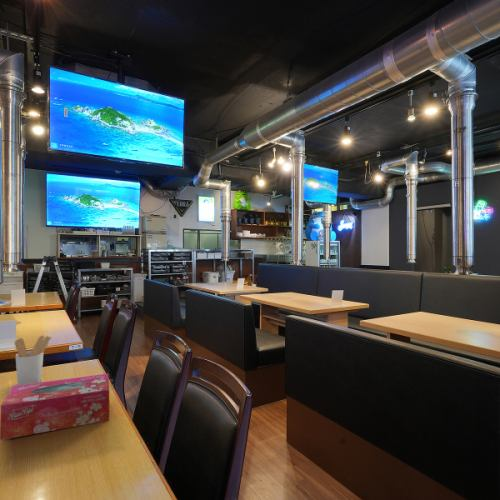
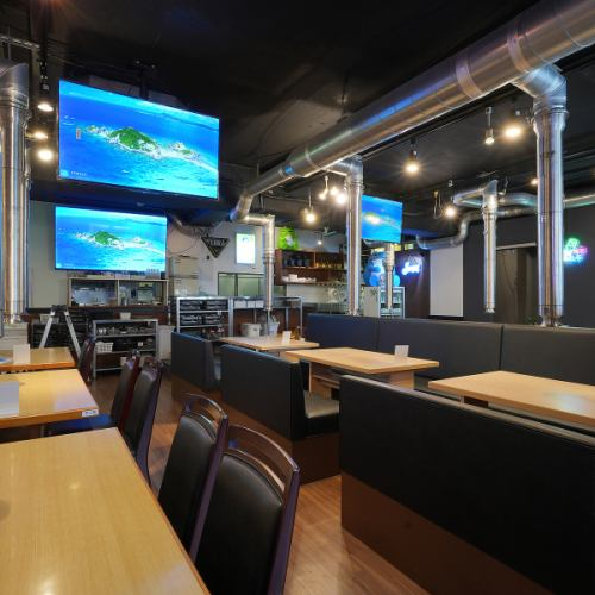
- tissue box (60, 402)
- utensil holder (34, 359)
